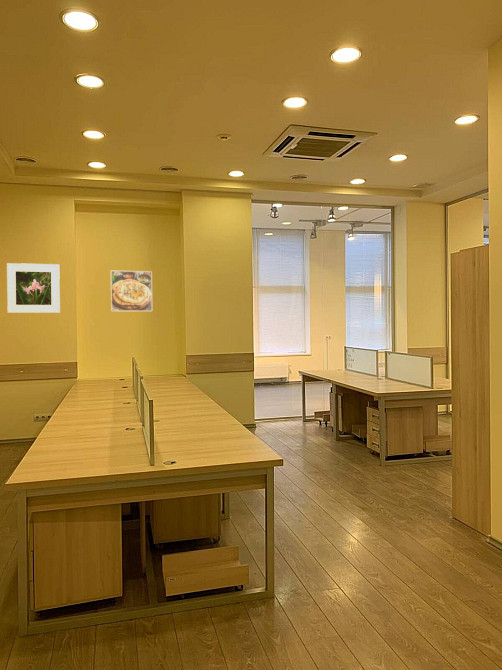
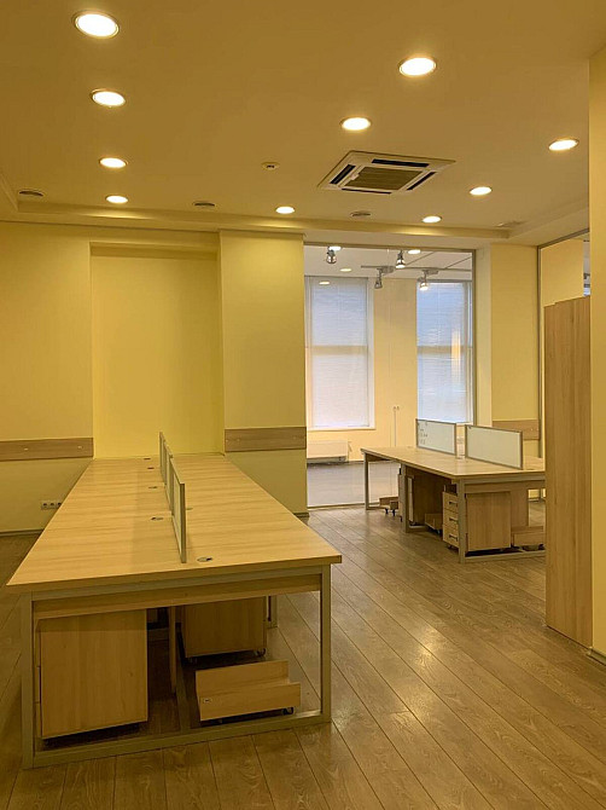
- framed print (131, 291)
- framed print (33, 288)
